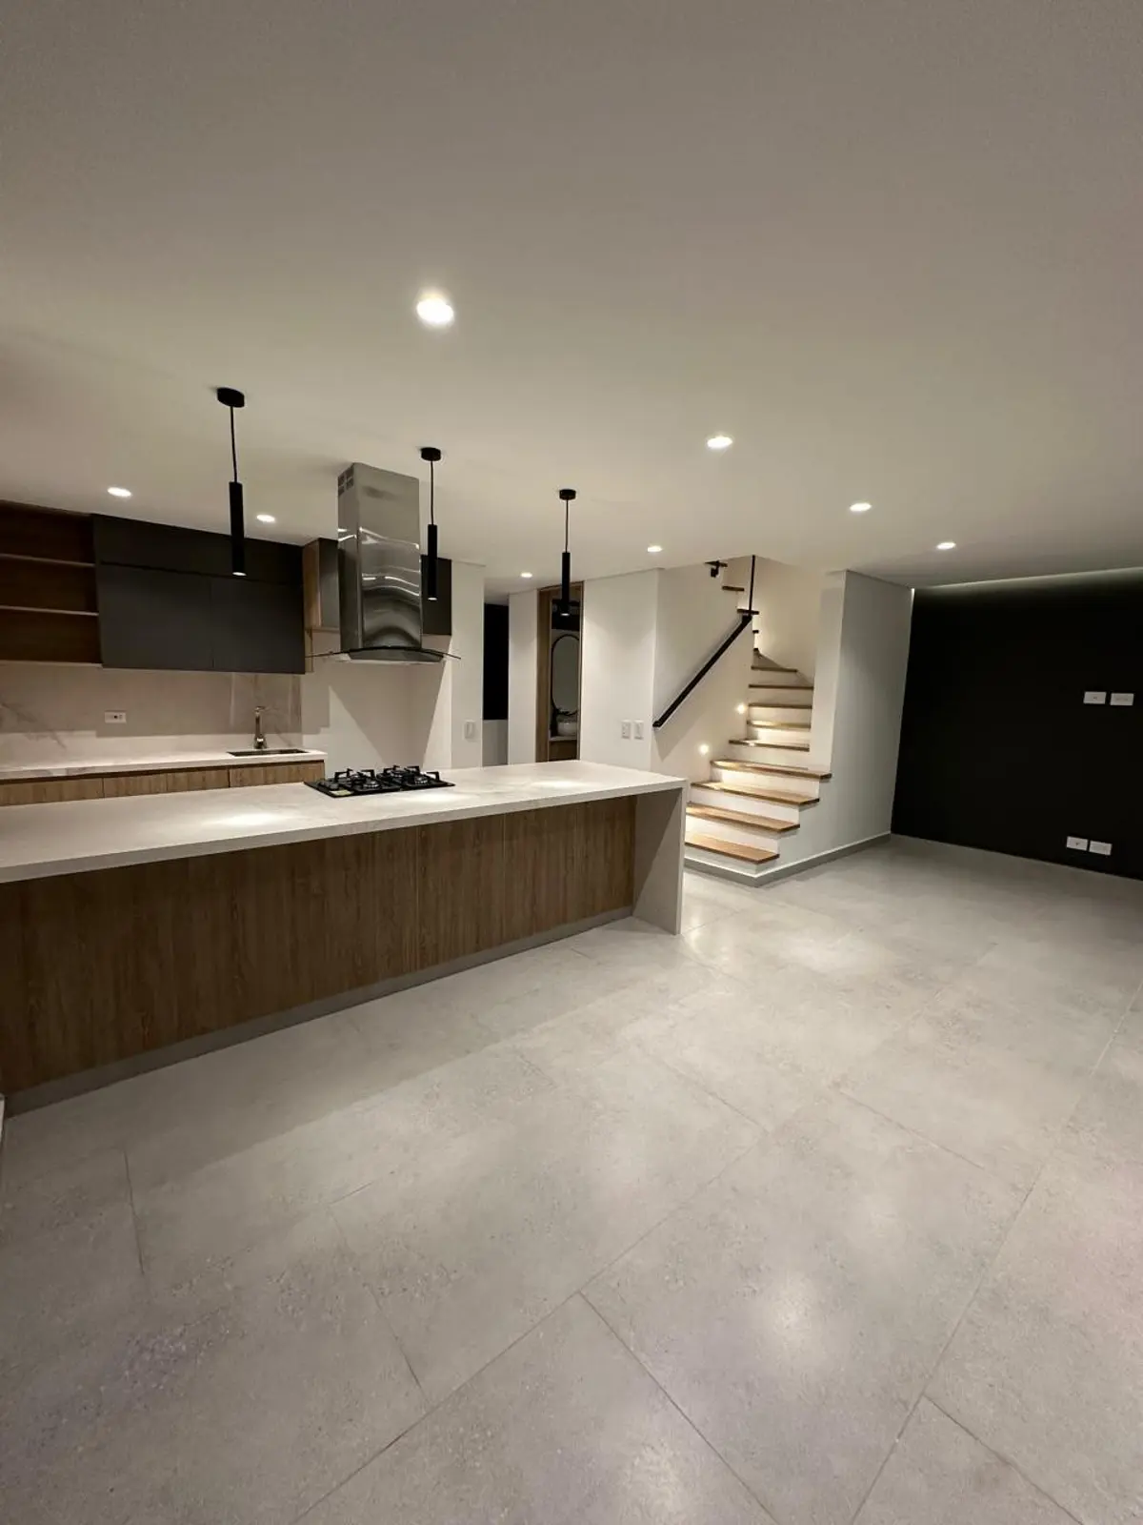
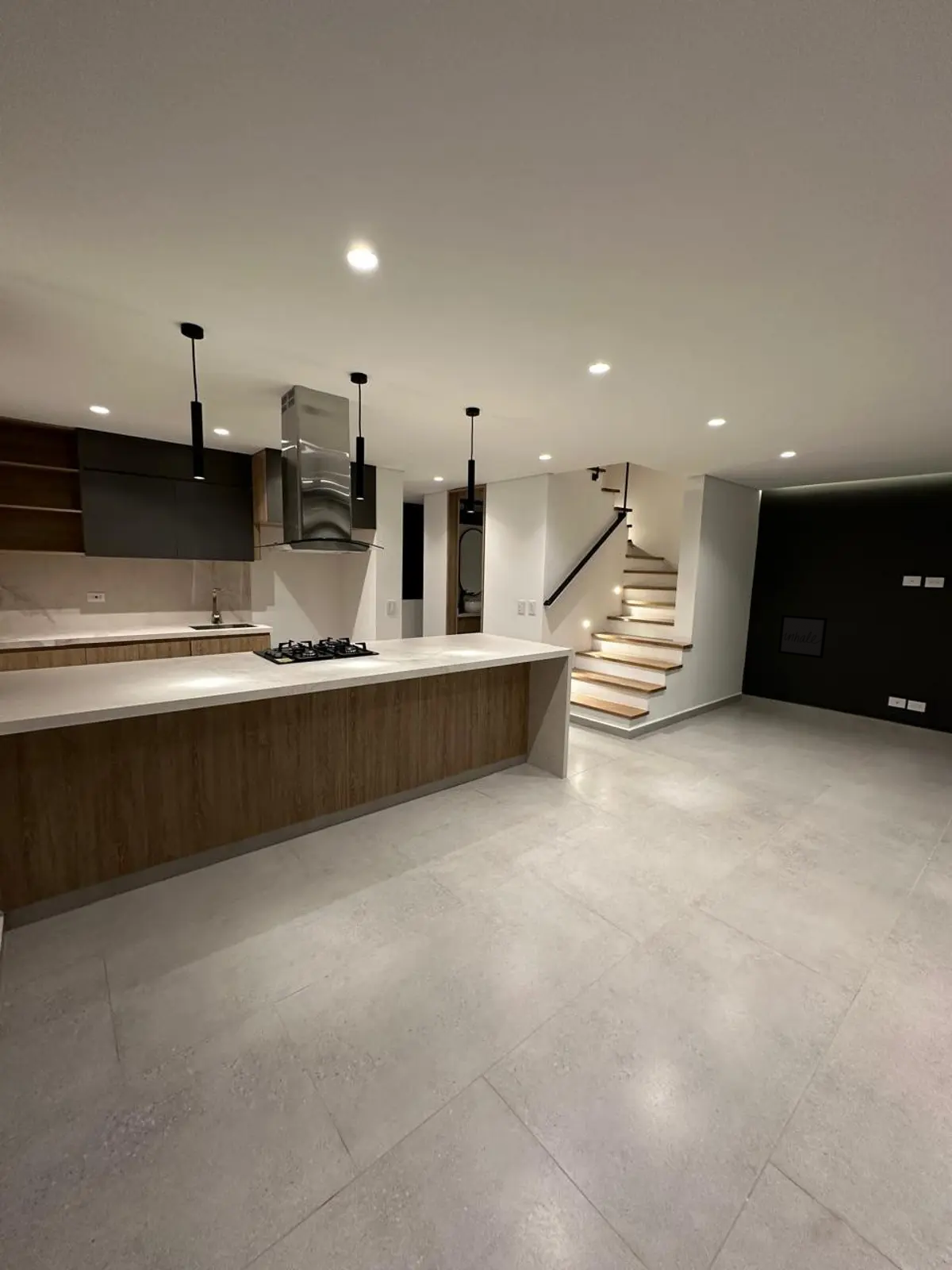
+ wall art (801, 636)
